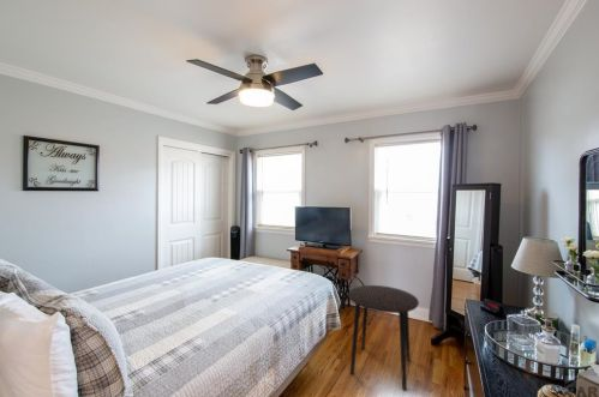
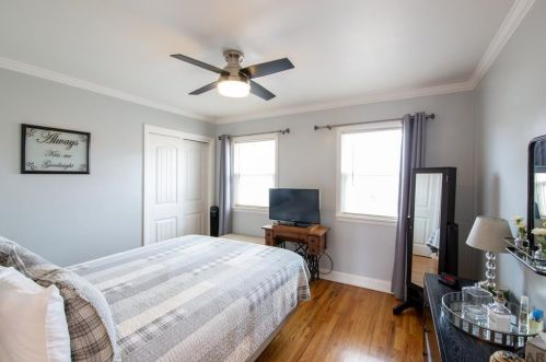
- side table (365, 331)
